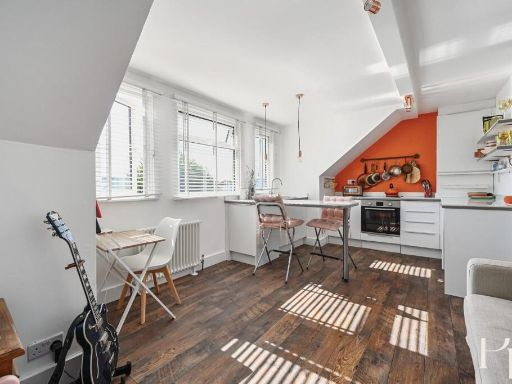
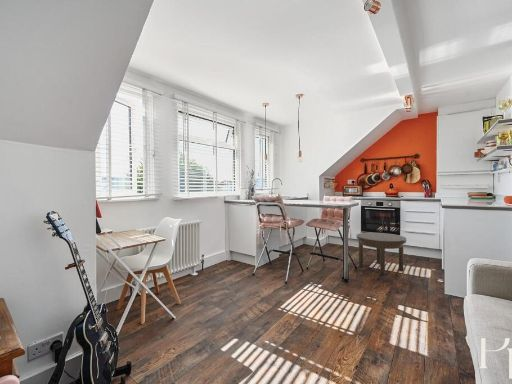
+ side table (380, 252)
